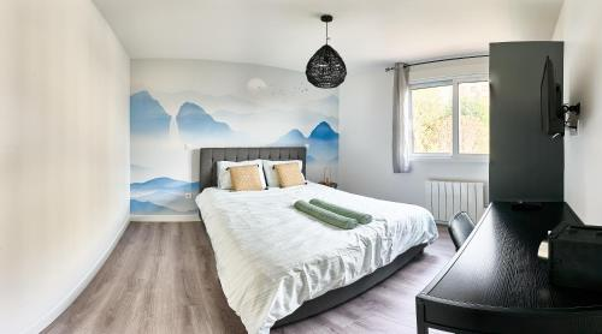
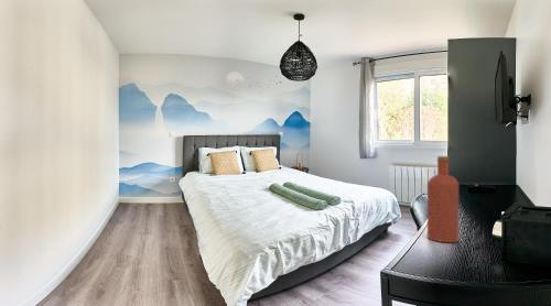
+ bottle (442, 197)
